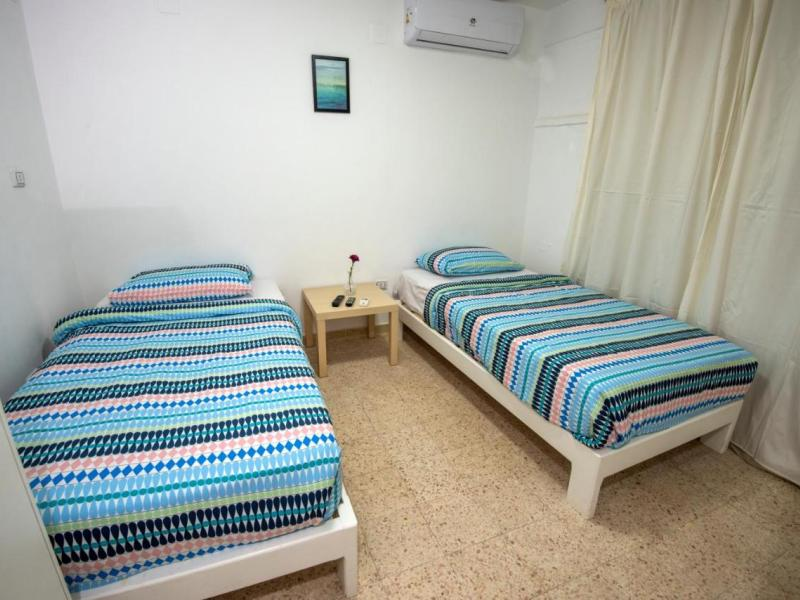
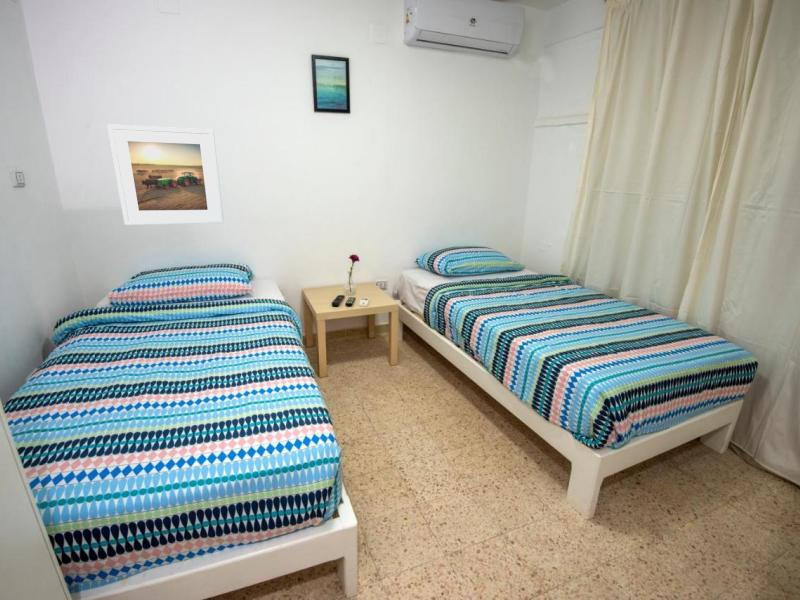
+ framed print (169, 177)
